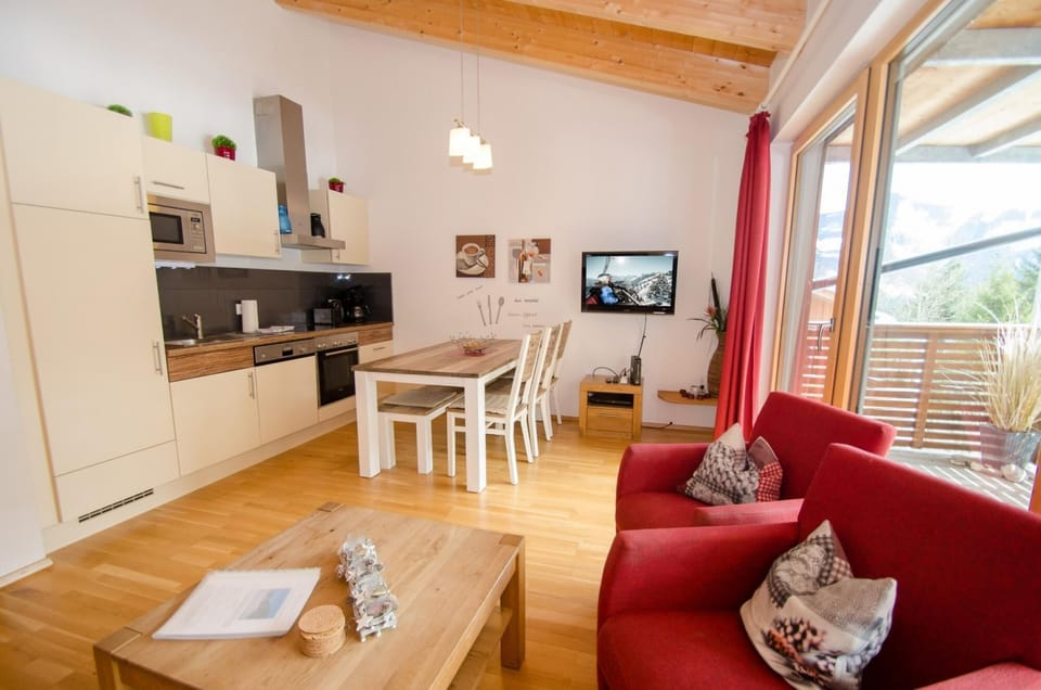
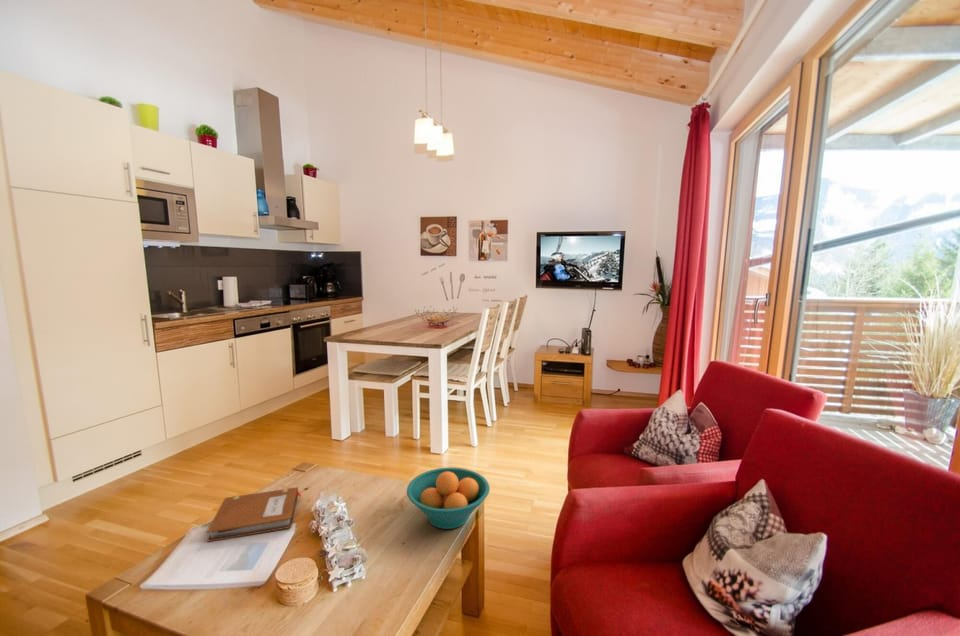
+ notebook (259, 510)
+ fruit bowl (448, 495)
